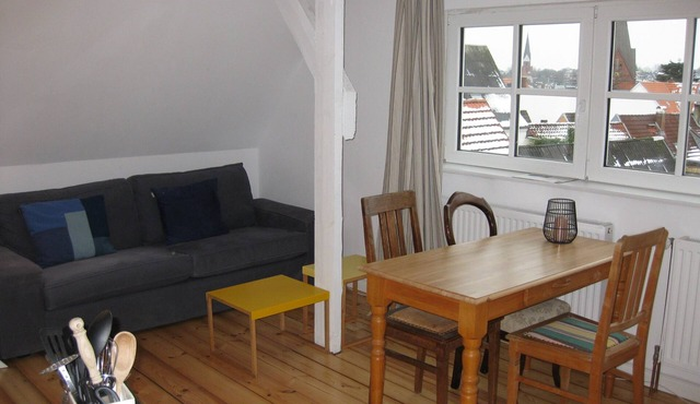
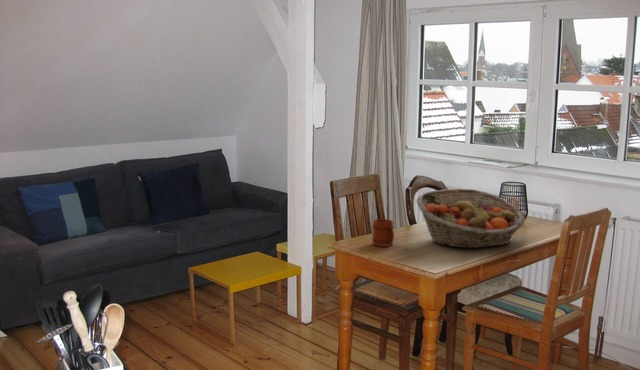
+ mug (384, 233)
+ fruit basket (469, 217)
